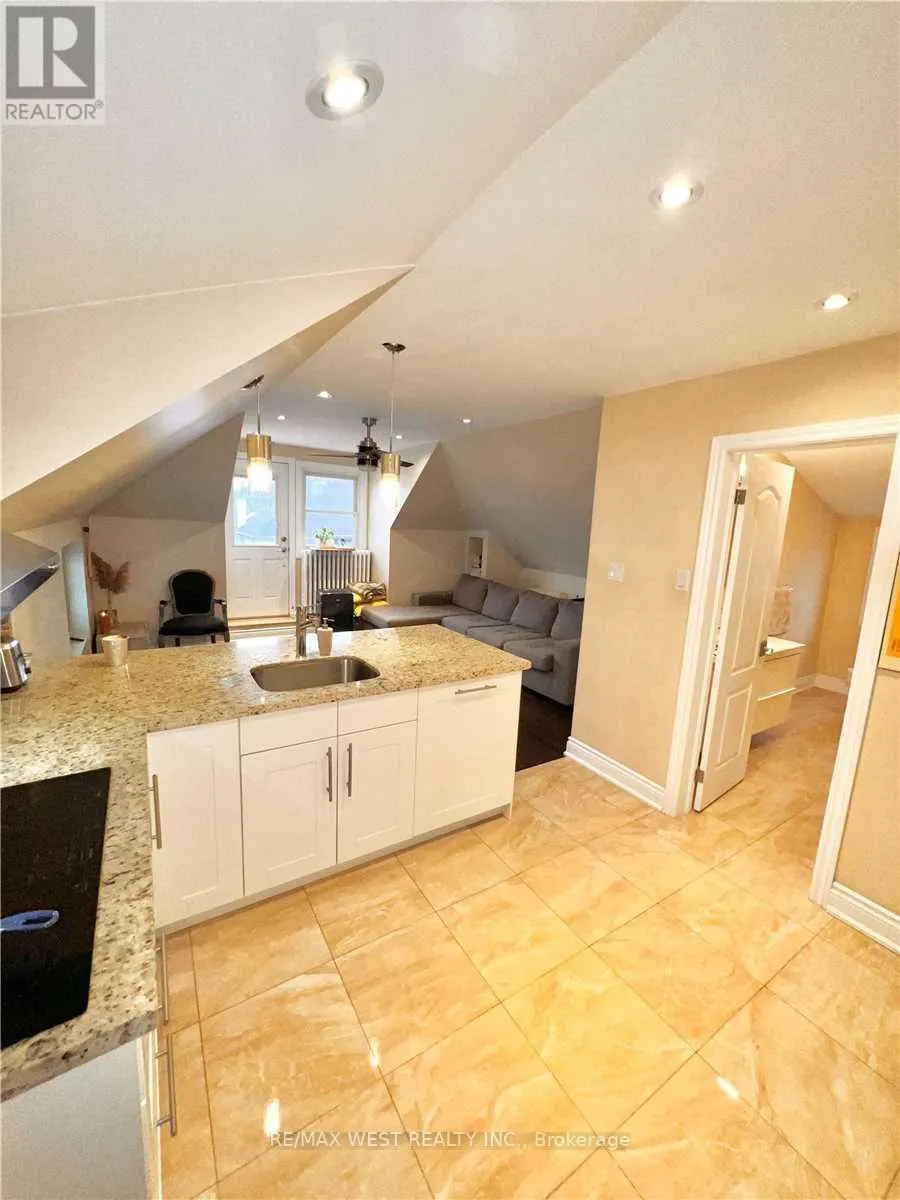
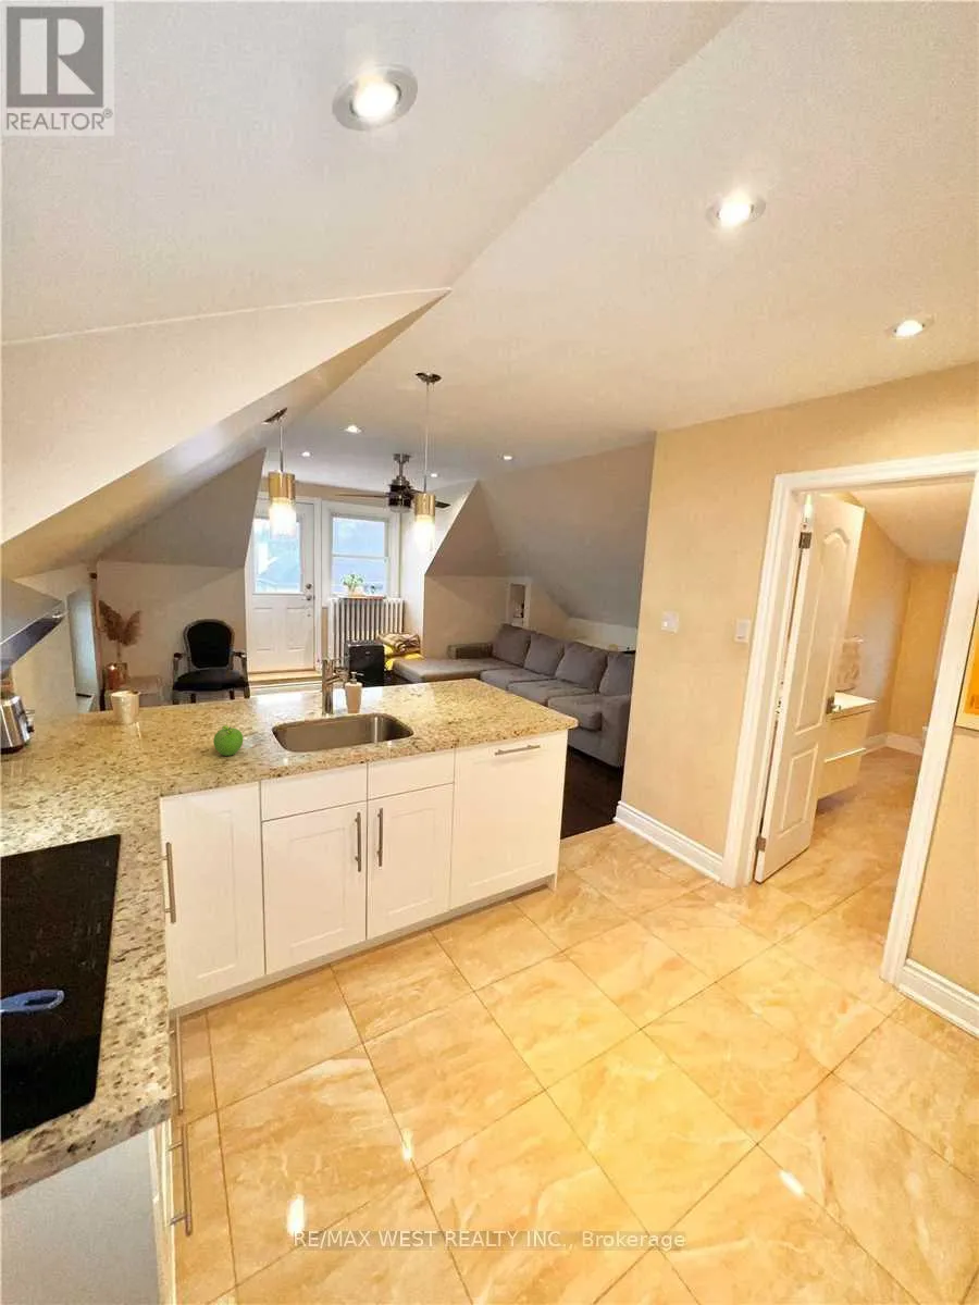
+ fruit (228, 739)
